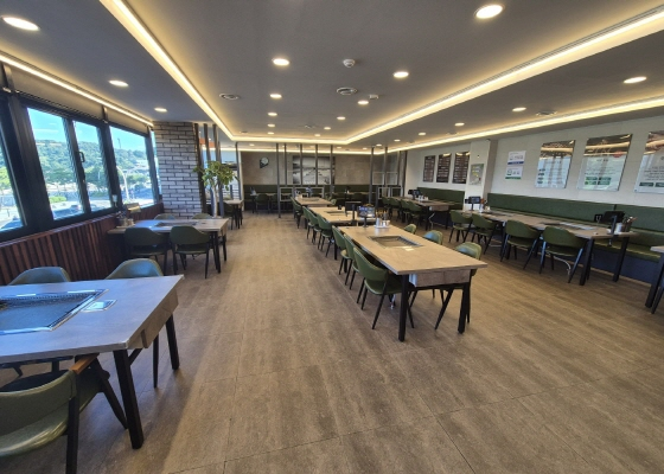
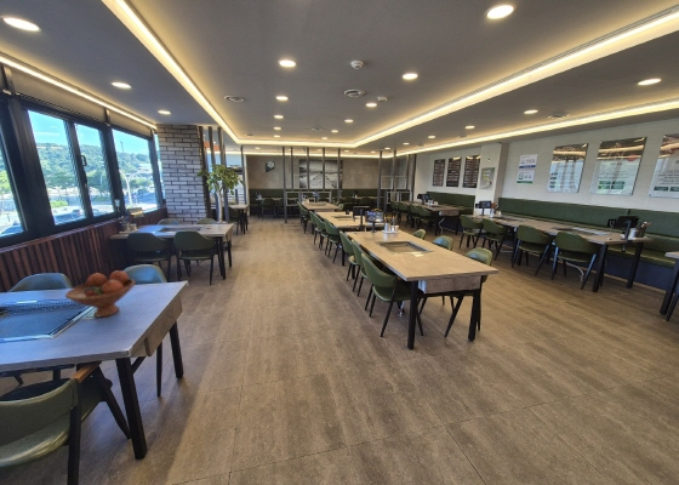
+ fruit bowl (103, 295)
